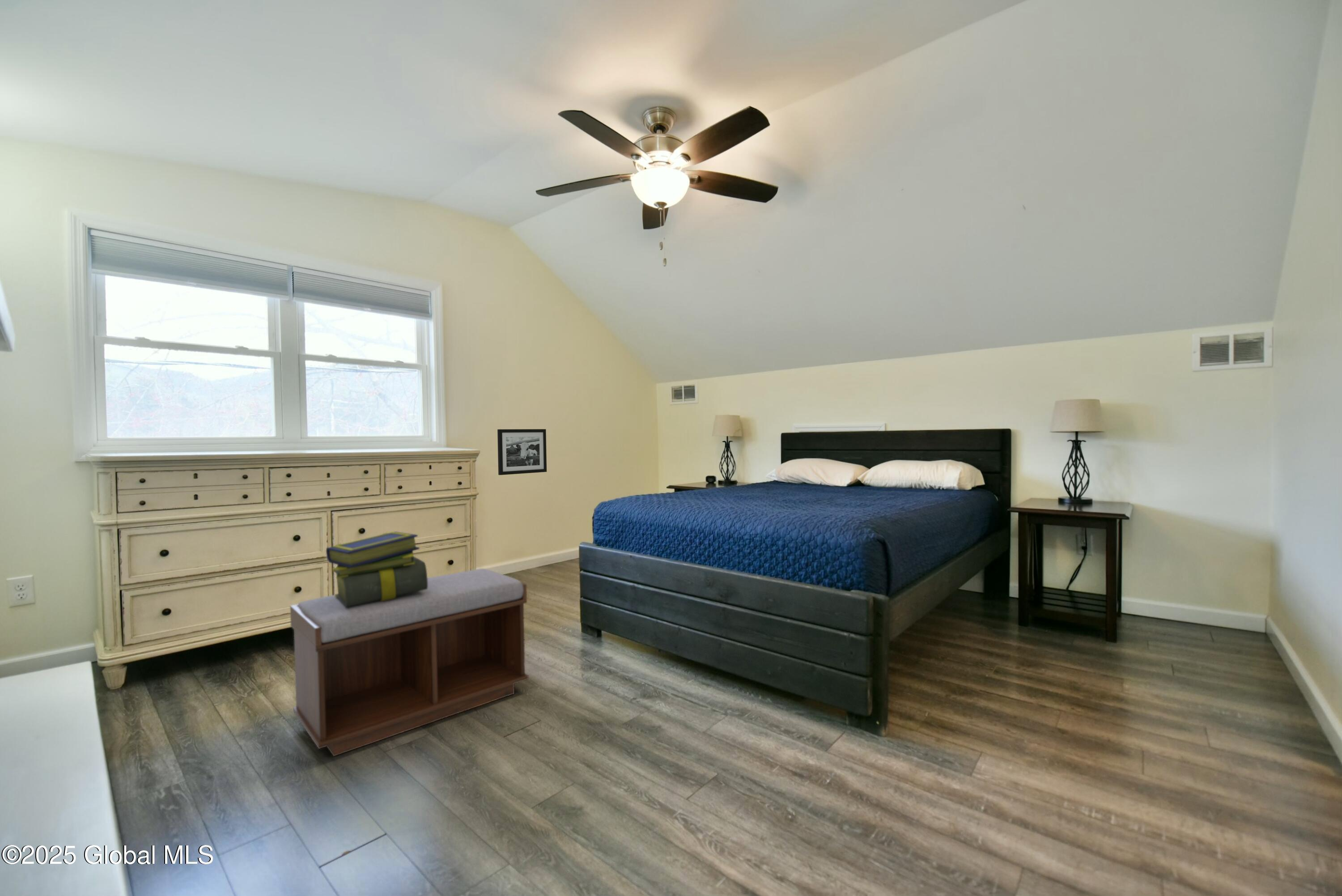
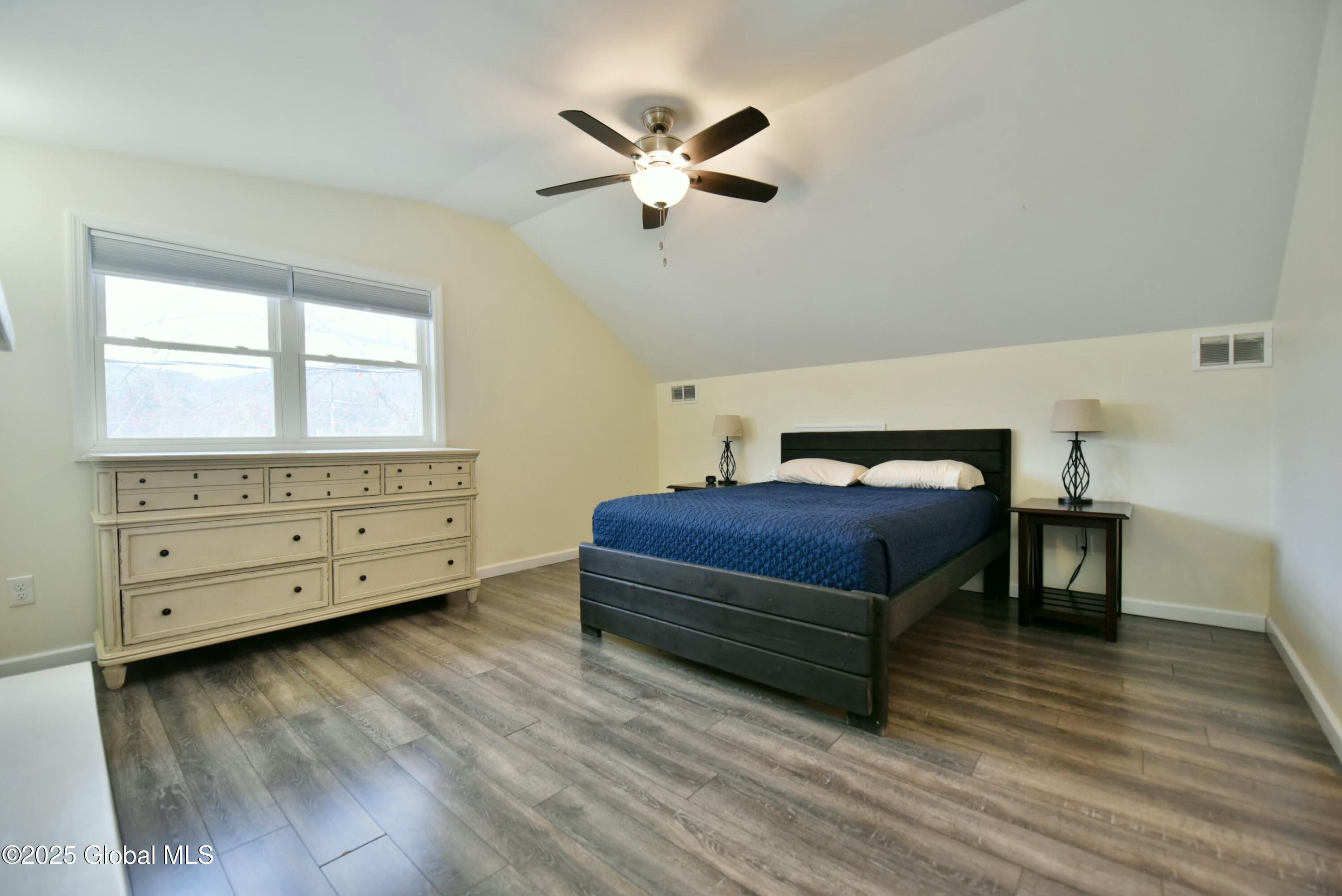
- bench (417, 648)
- picture frame (522, 451)
- stack of books (377, 566)
